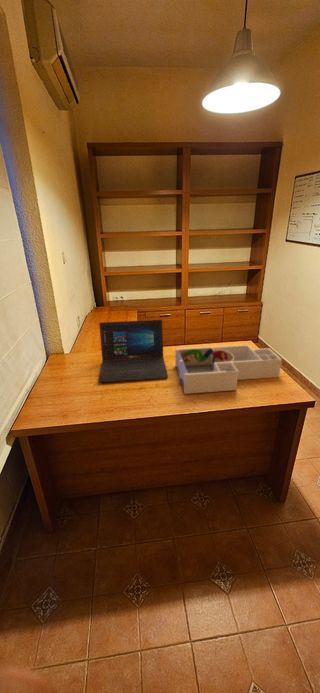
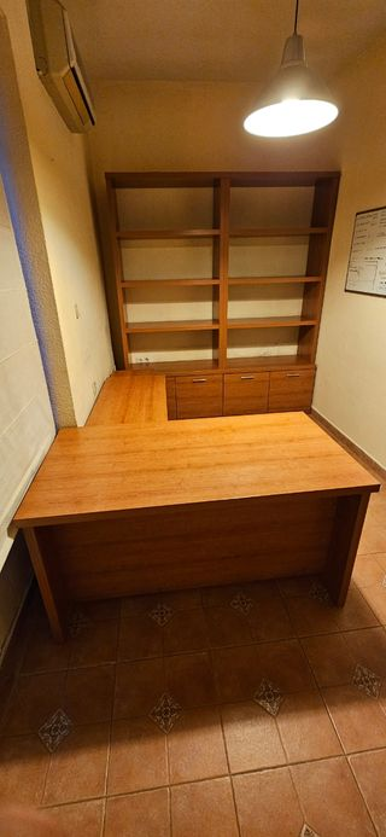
- laptop (132, 349)
- desk organizer (228, 366)
